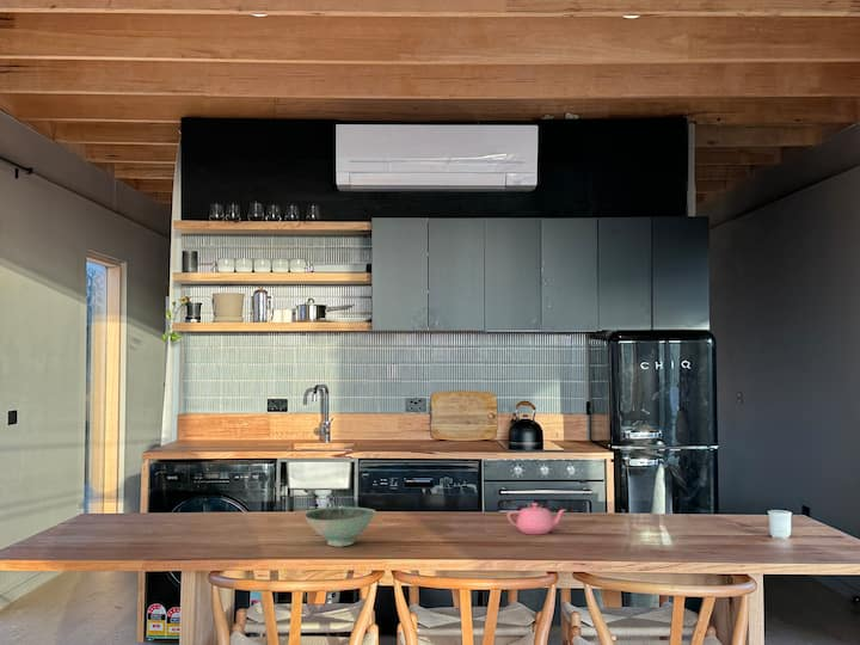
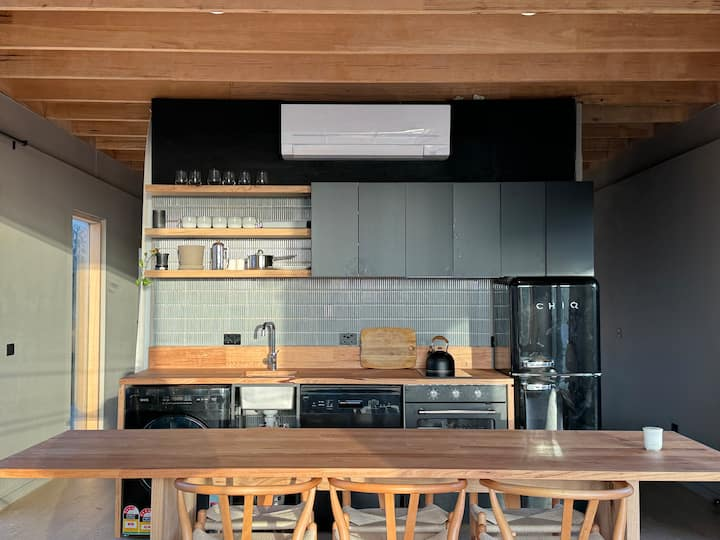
- bowl (339, 527)
- teapot (536, 517)
